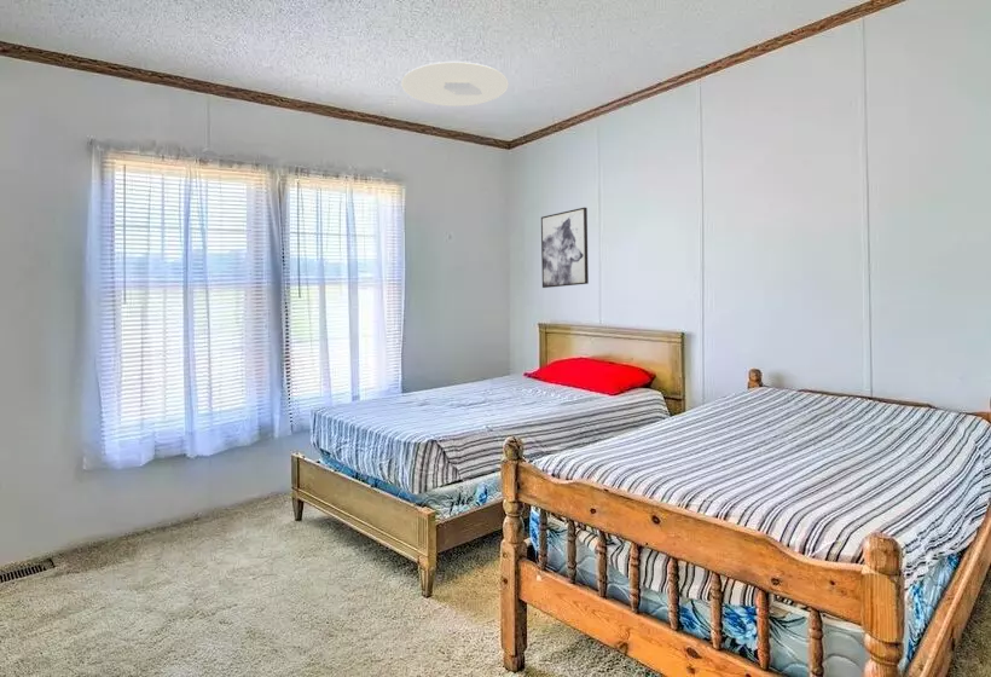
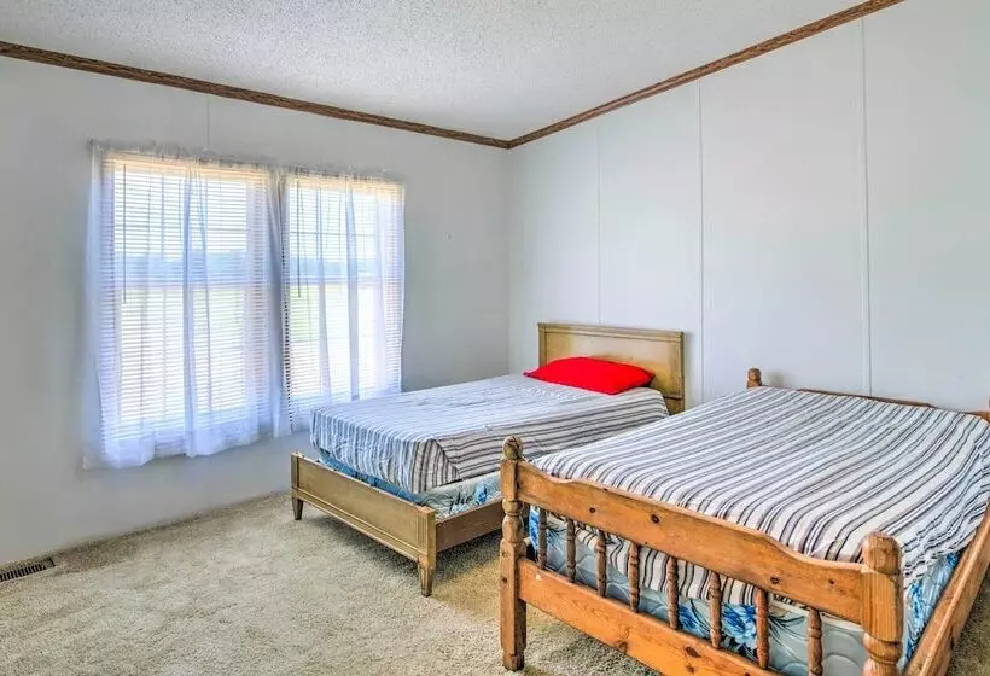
- ceiling light (454, 80)
- wall art (563, 249)
